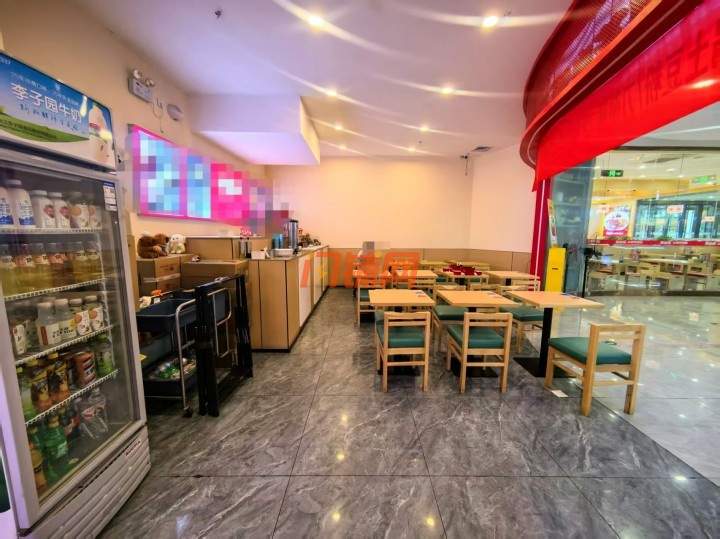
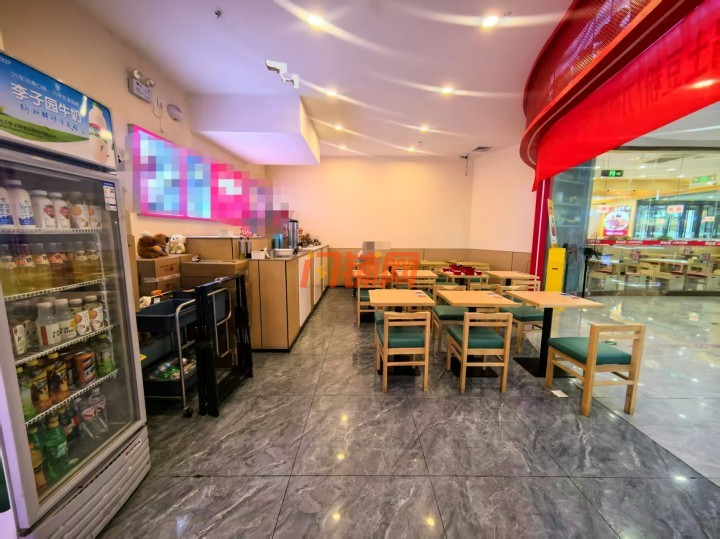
+ security camera (282, 78)
